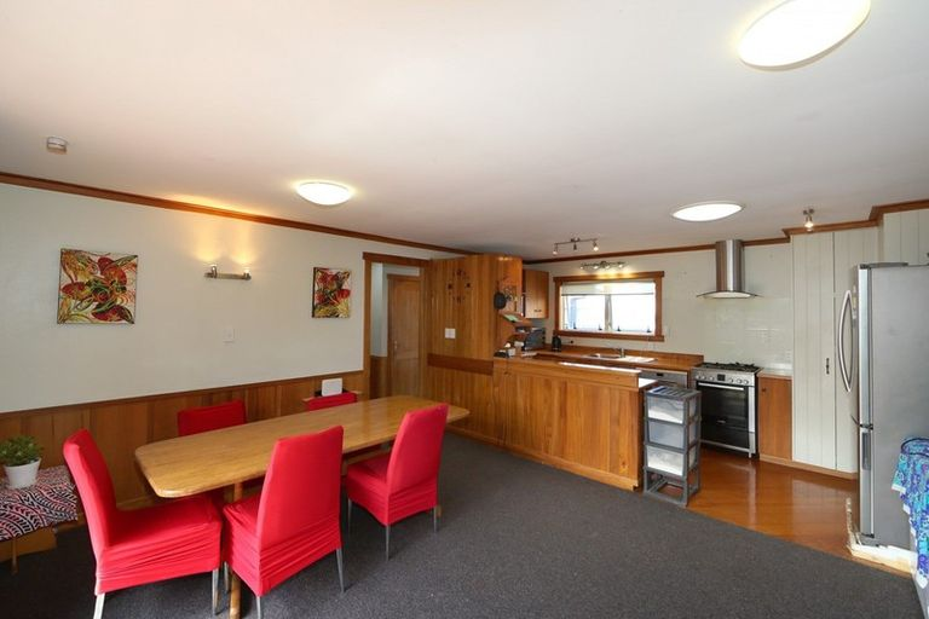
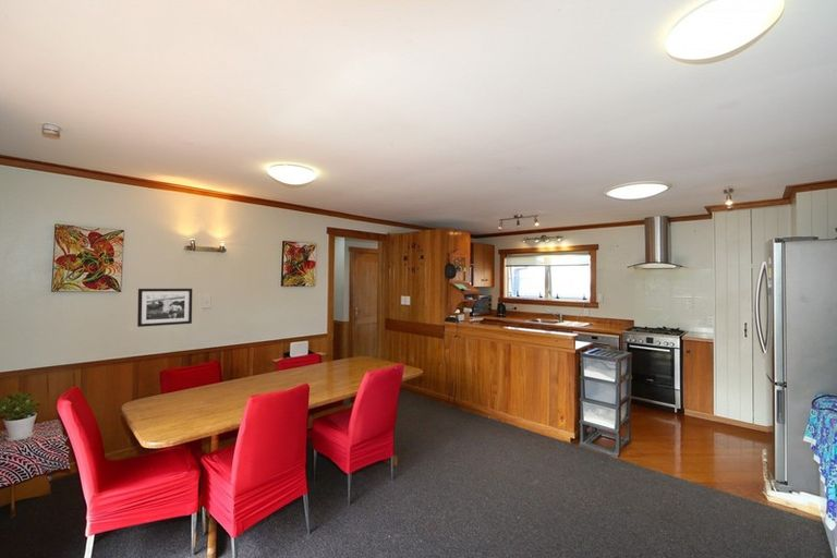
+ picture frame (166, 306)
